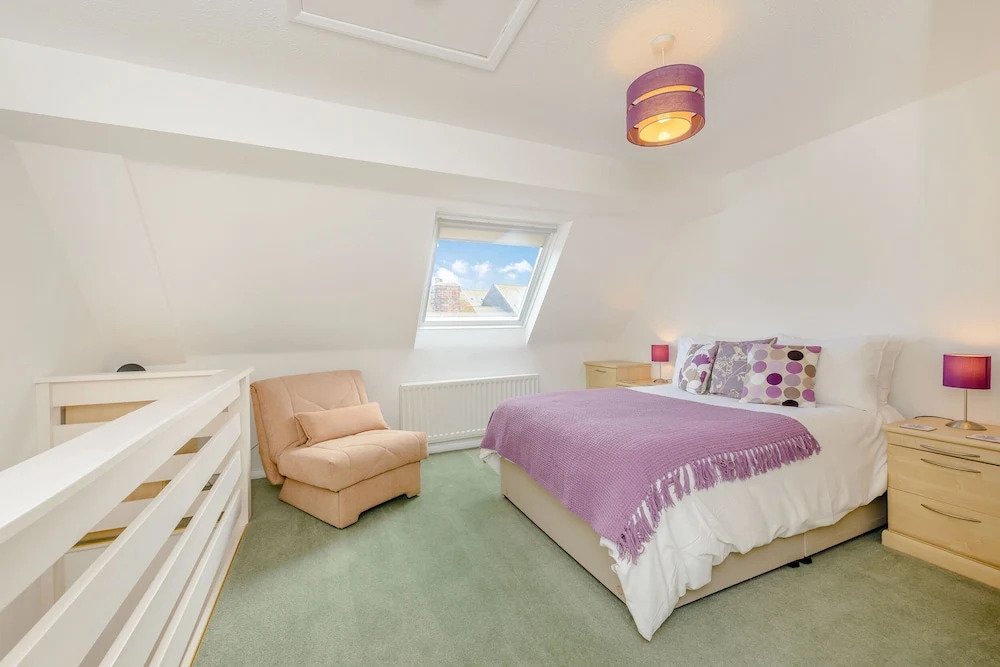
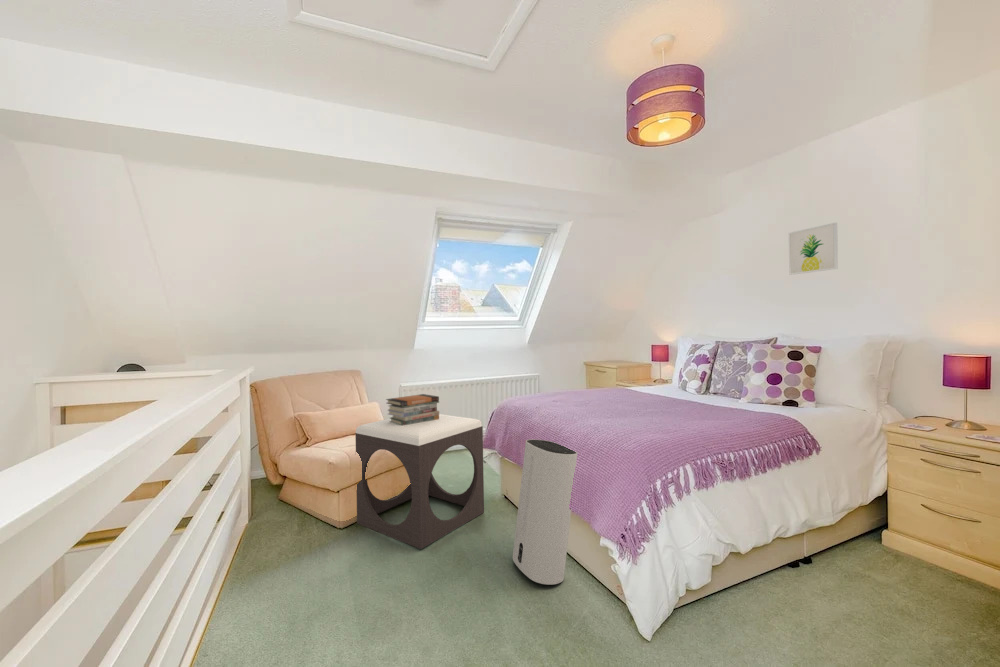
+ book stack (413, 408)
+ air purifier (543, 506)
+ footstool (421, 468)
+ wall art (812, 250)
